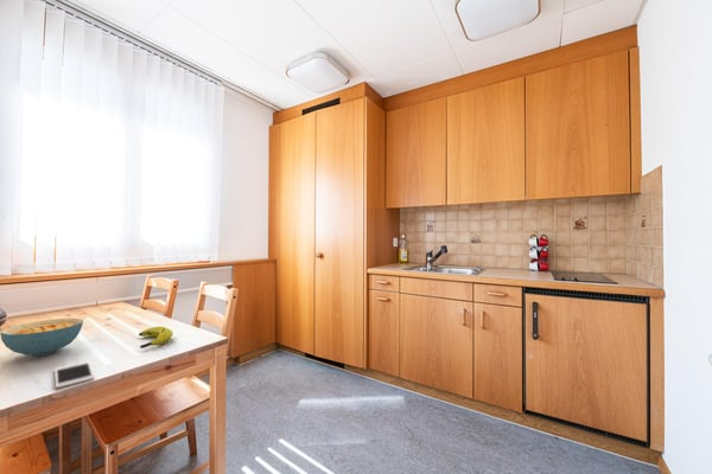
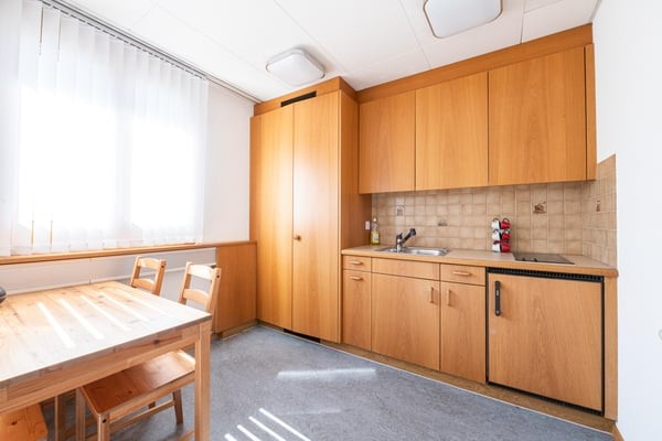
- banana (150, 335)
- cell phone (74, 373)
- cereal bowl (44, 339)
